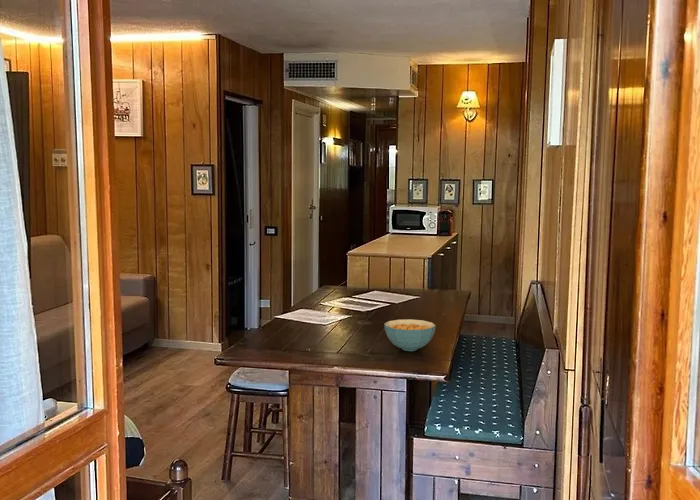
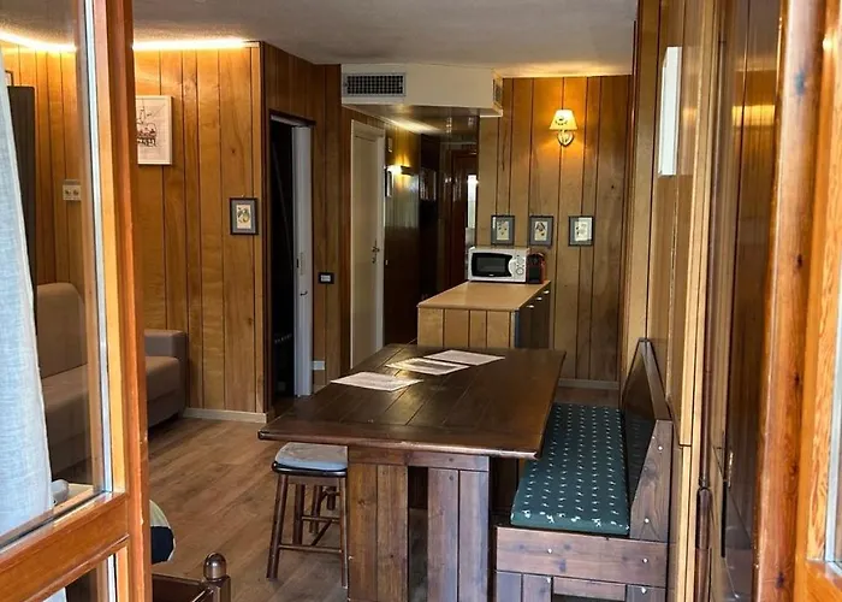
- cereal bowl (409, 336)
